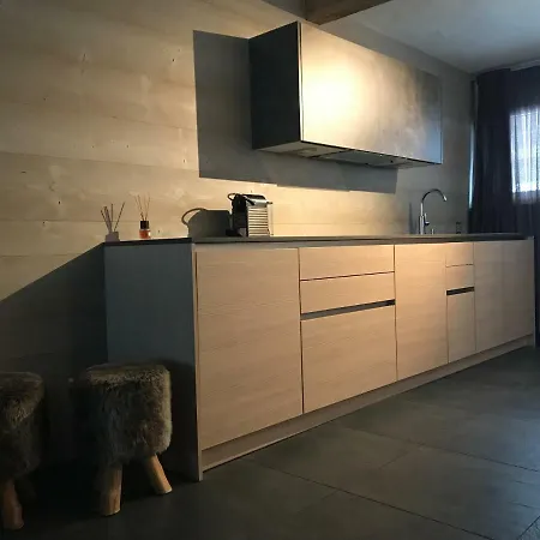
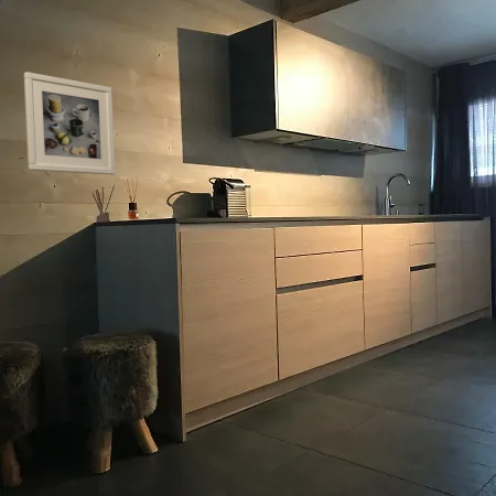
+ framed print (72, 126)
